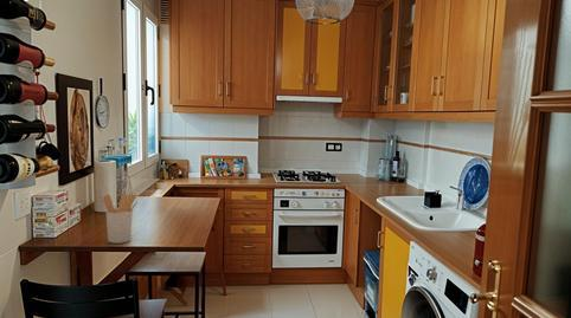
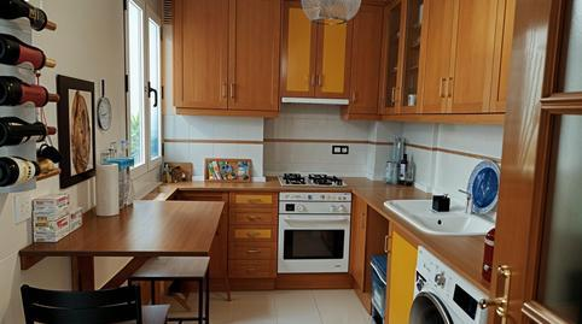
- utensil holder (122, 216)
